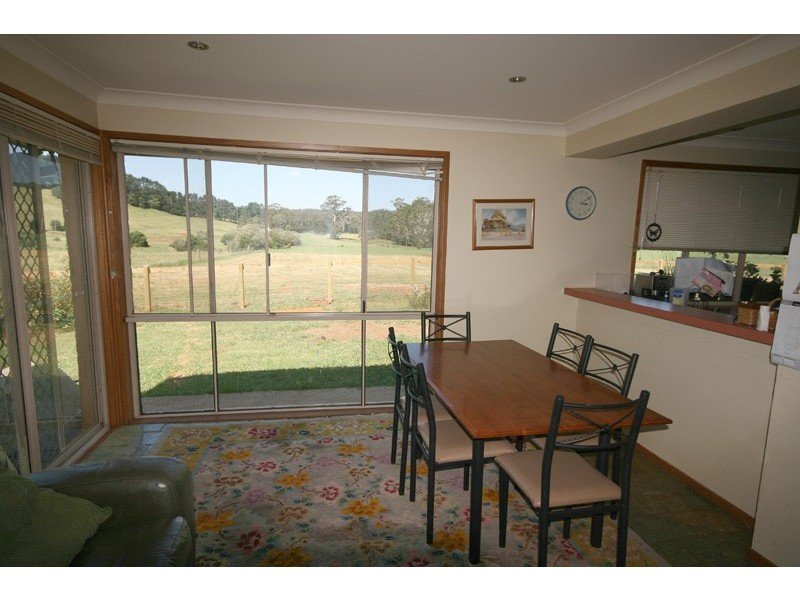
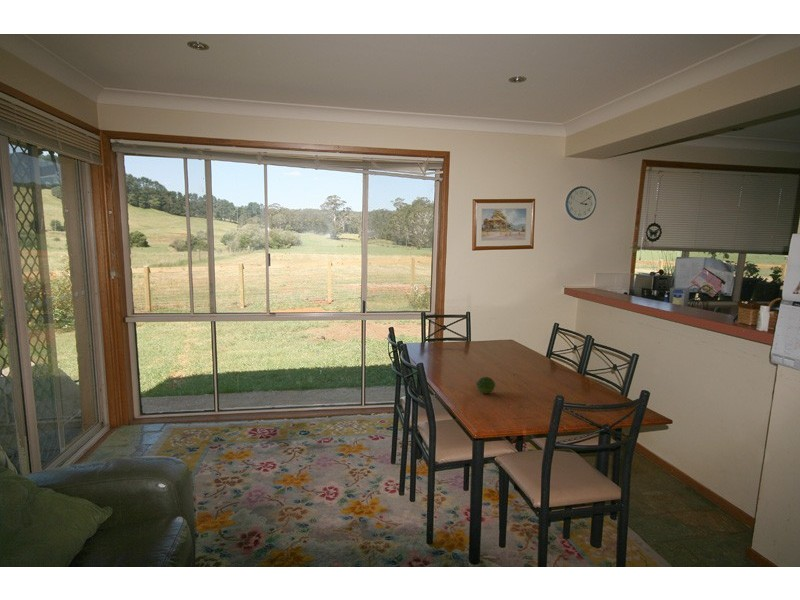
+ fruit (485, 385)
